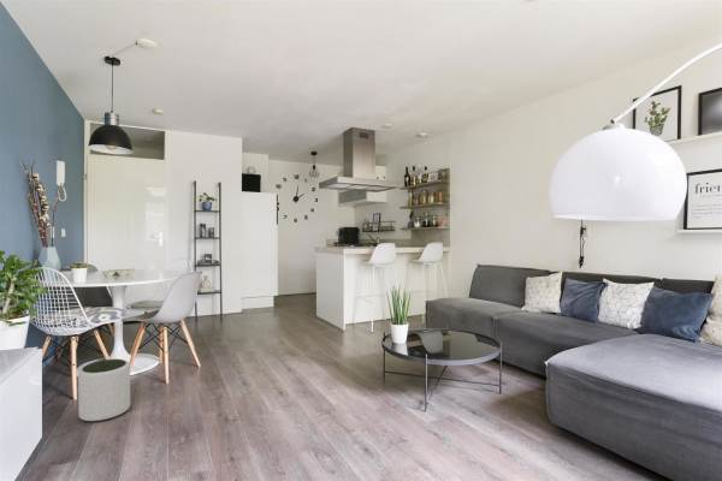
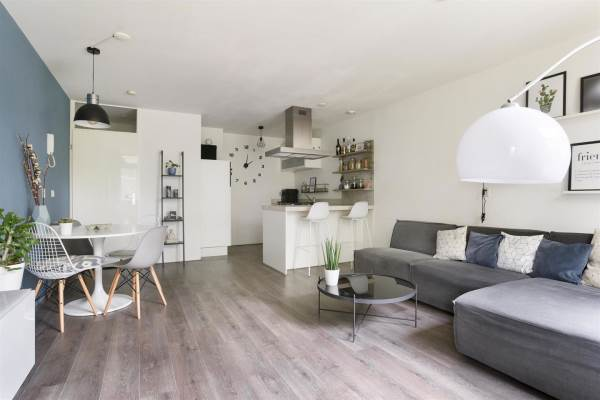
- plant pot (105, 388)
